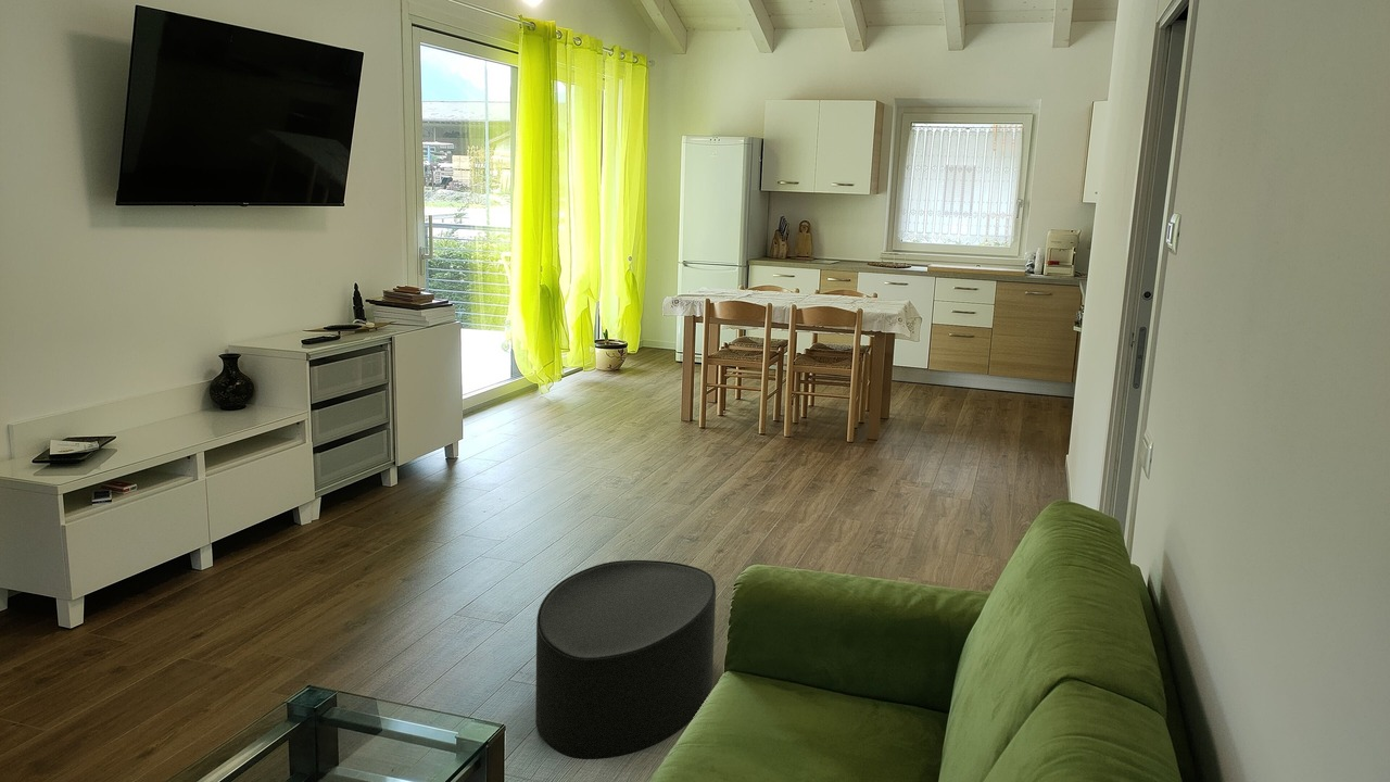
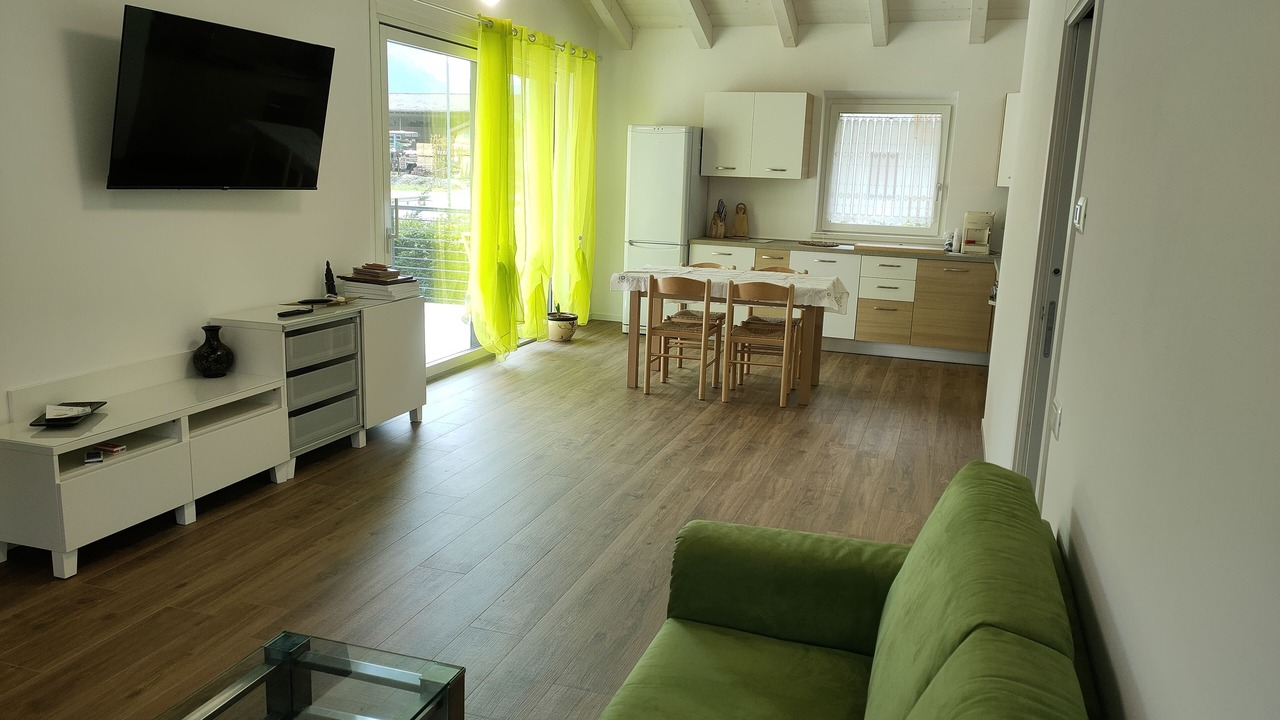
- ottoman (629, 643)
